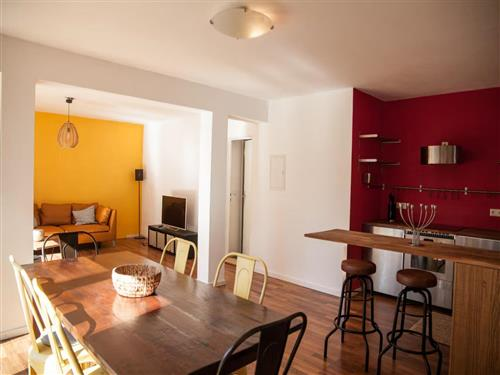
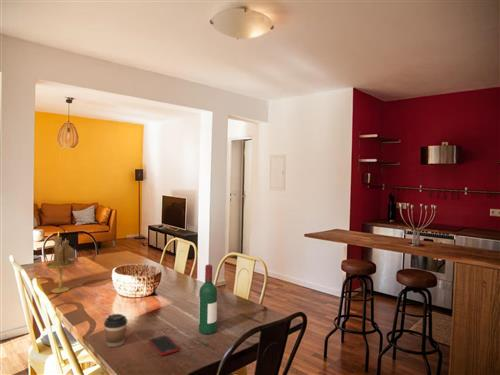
+ coffee cup (115, 329)
+ wine bottle (208, 298)
+ candle holder (60, 260)
+ cell phone (163, 345)
